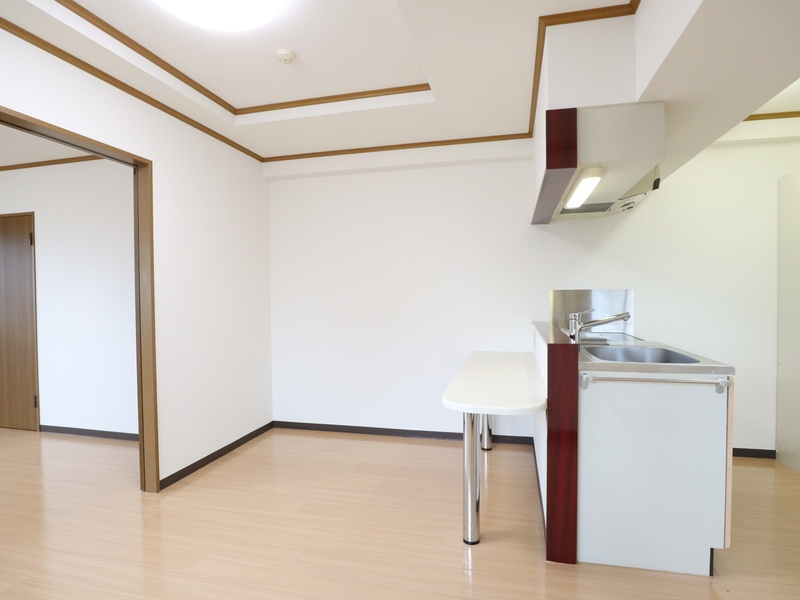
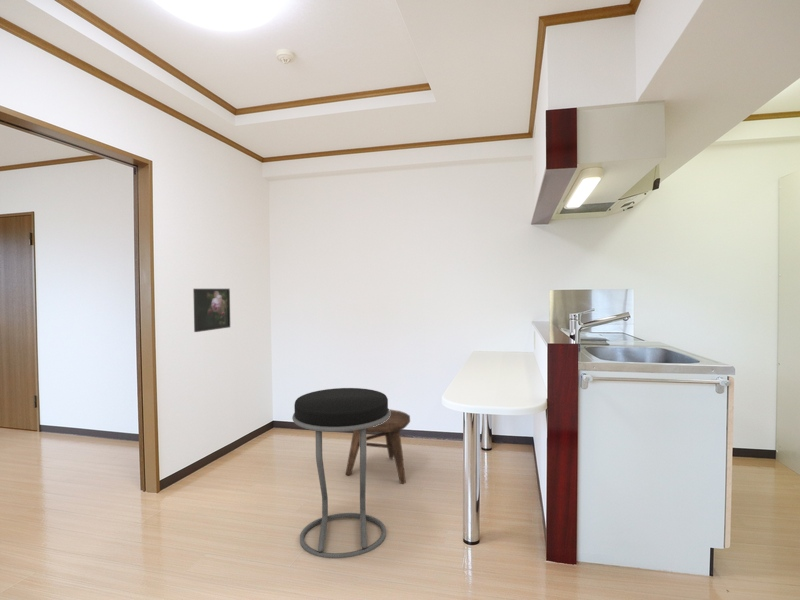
+ stool (360, 466)
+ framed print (213, 309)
+ stool (378, 444)
